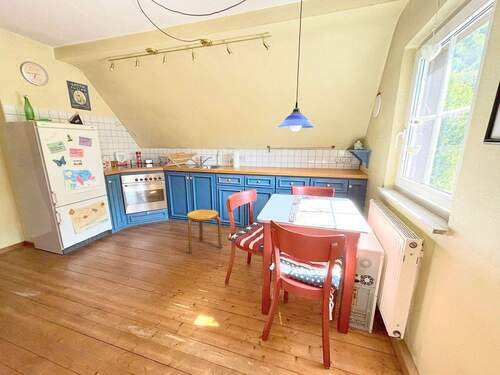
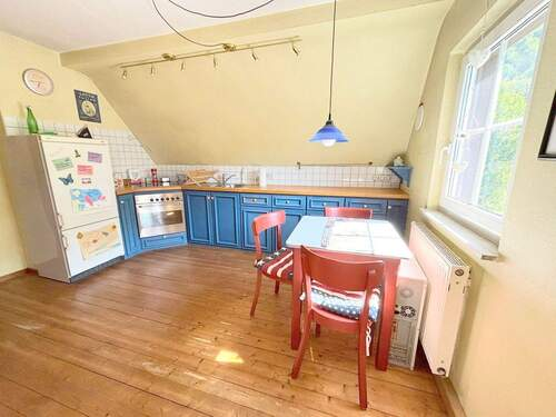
- stool (202, 229)
